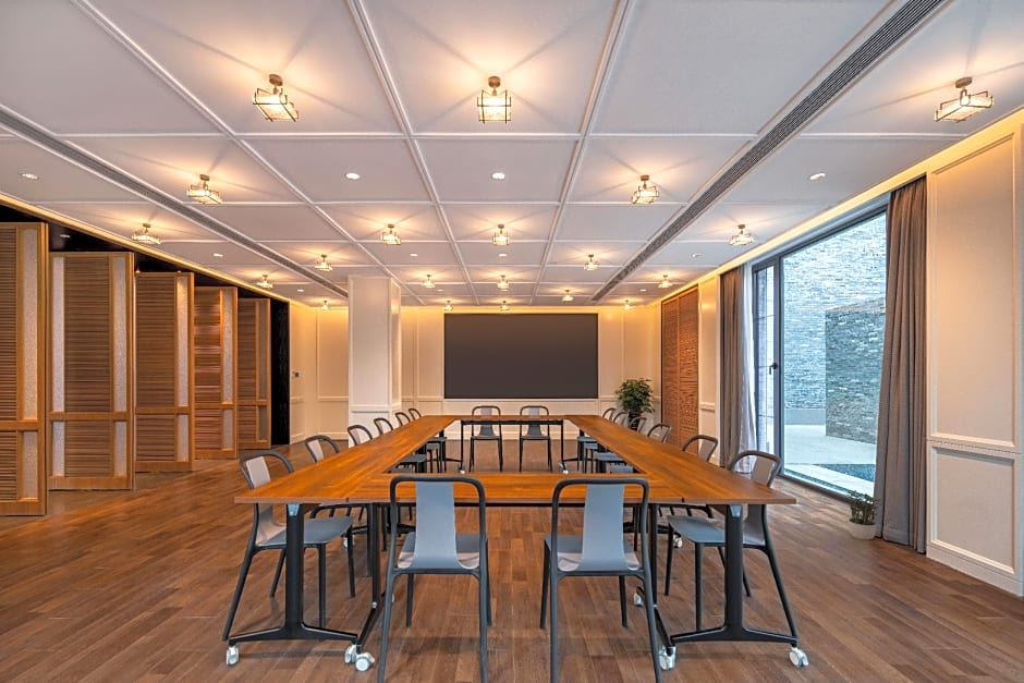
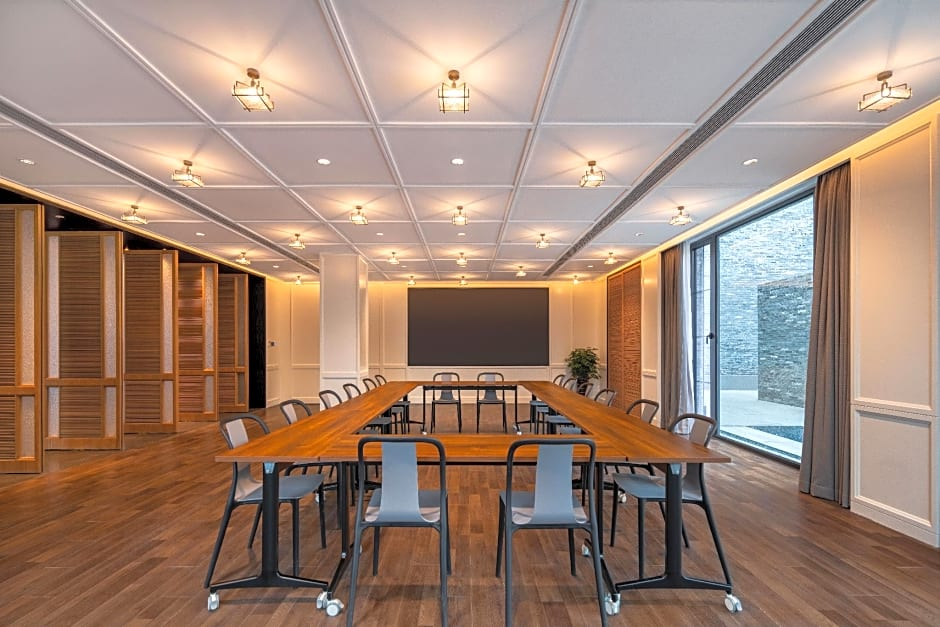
- potted plant (862, 512)
